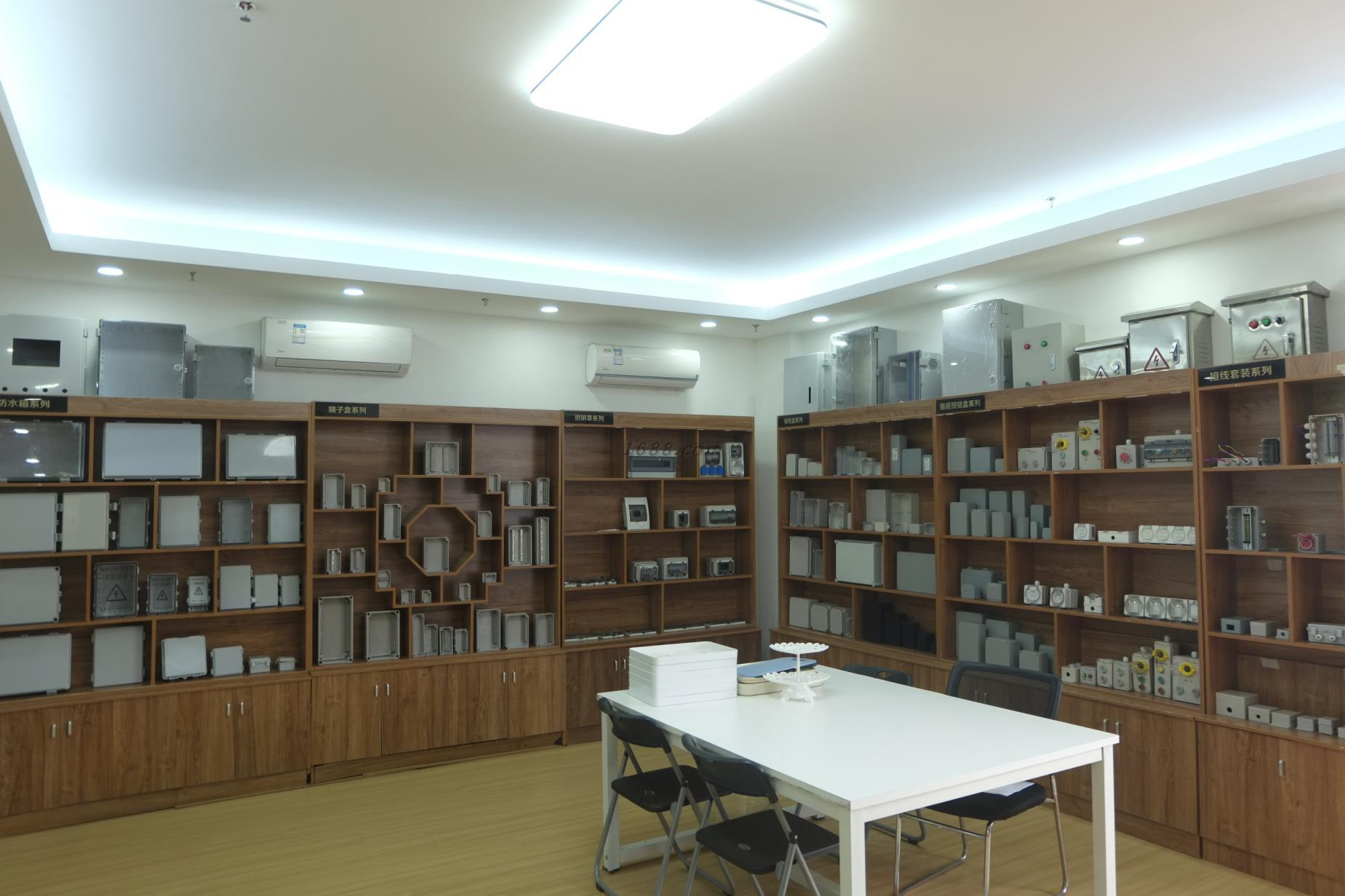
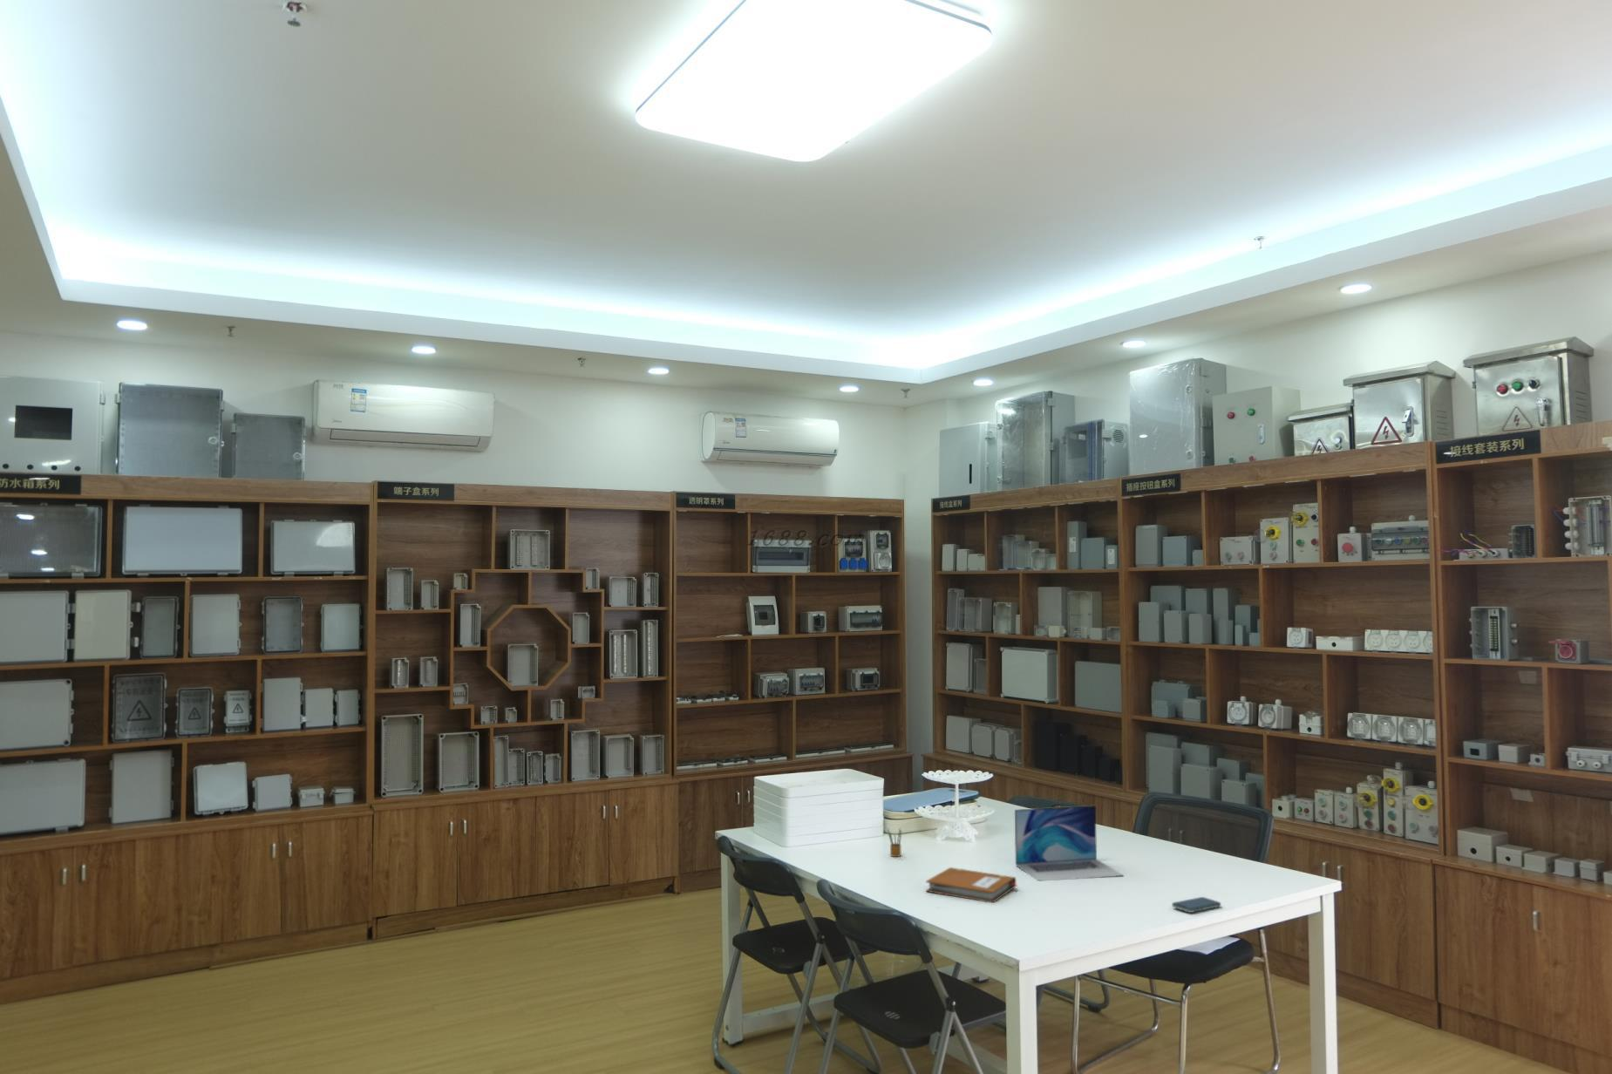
+ laptop (1067, 843)
+ smartphone (1196, 904)
+ notebook (973, 883)
+ pencil box (895, 841)
